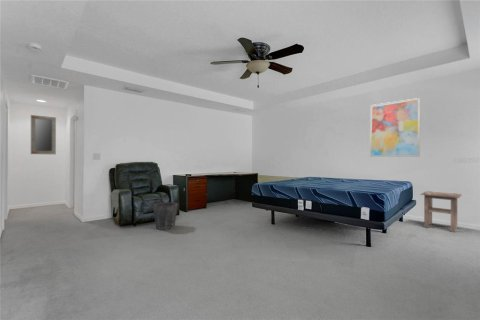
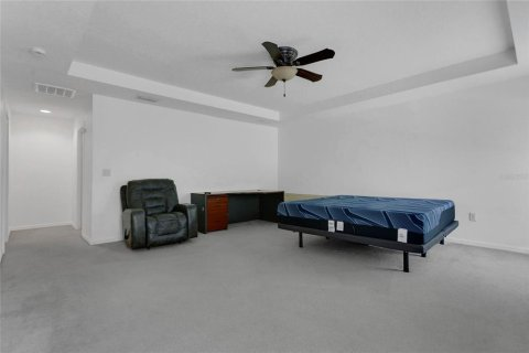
- home mirror (43, 135)
- side table (440, 210)
- wall art (393, 129)
- waste bin (165, 215)
